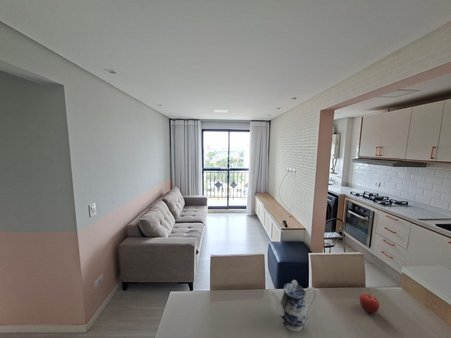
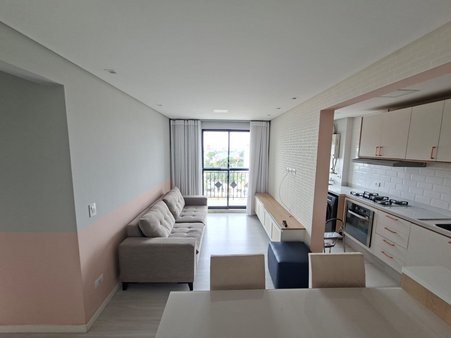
- fruit (369, 302)
- teapot (293, 302)
